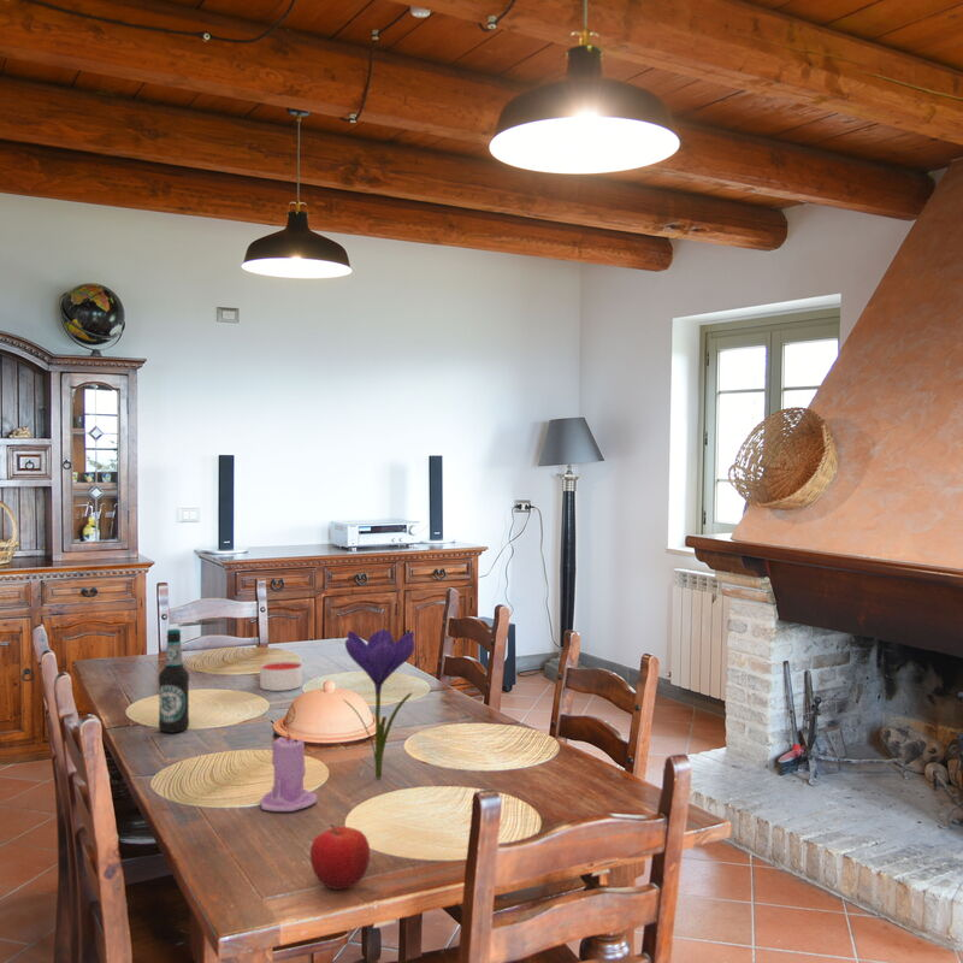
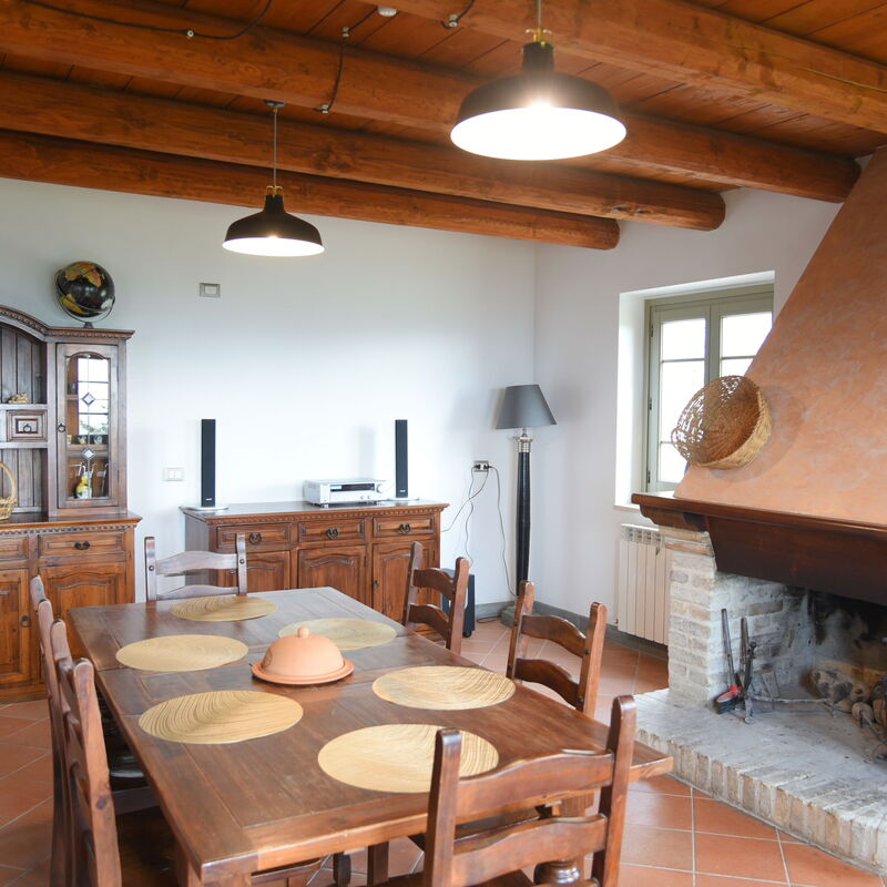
- candle (286, 766)
- fruit (339, 855)
- bottle (173, 679)
- candle (280, 674)
- flower (378, 704)
